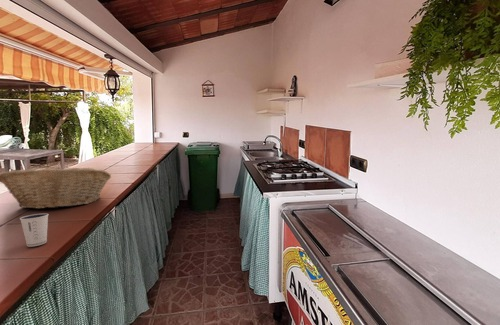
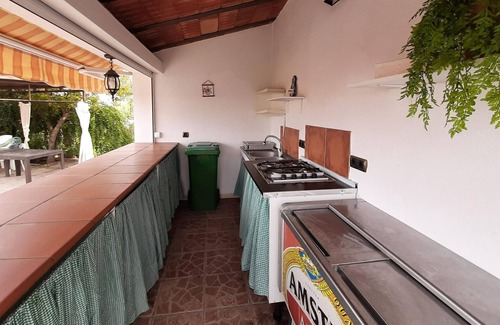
- fruit basket (59, 184)
- dixie cup (35, 229)
